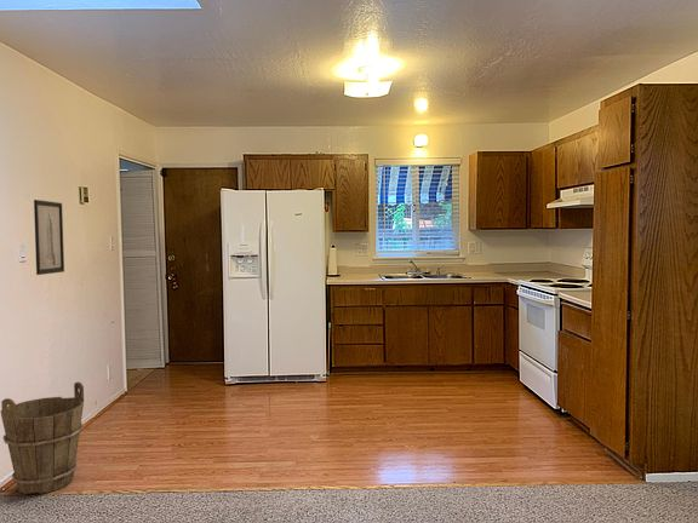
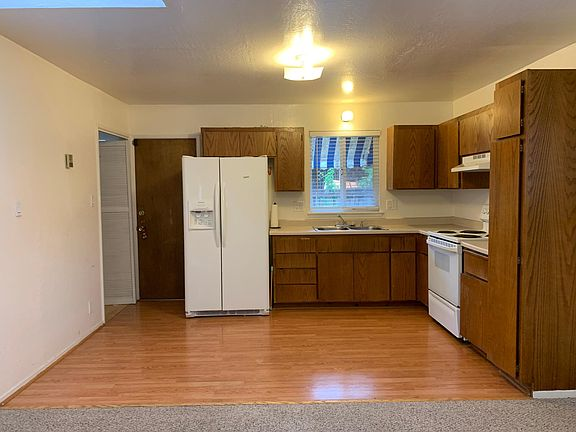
- bucket (45, 436)
- wall art (50, 237)
